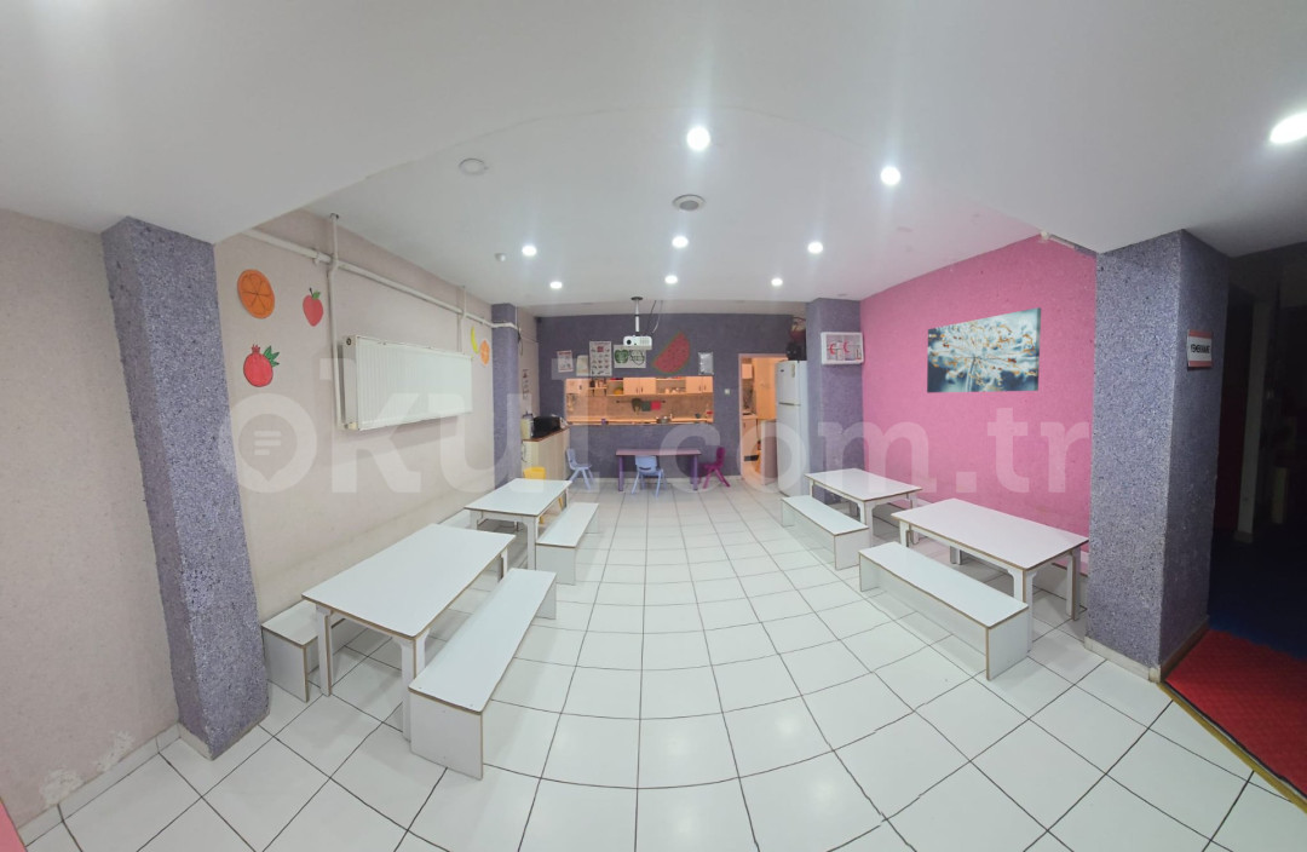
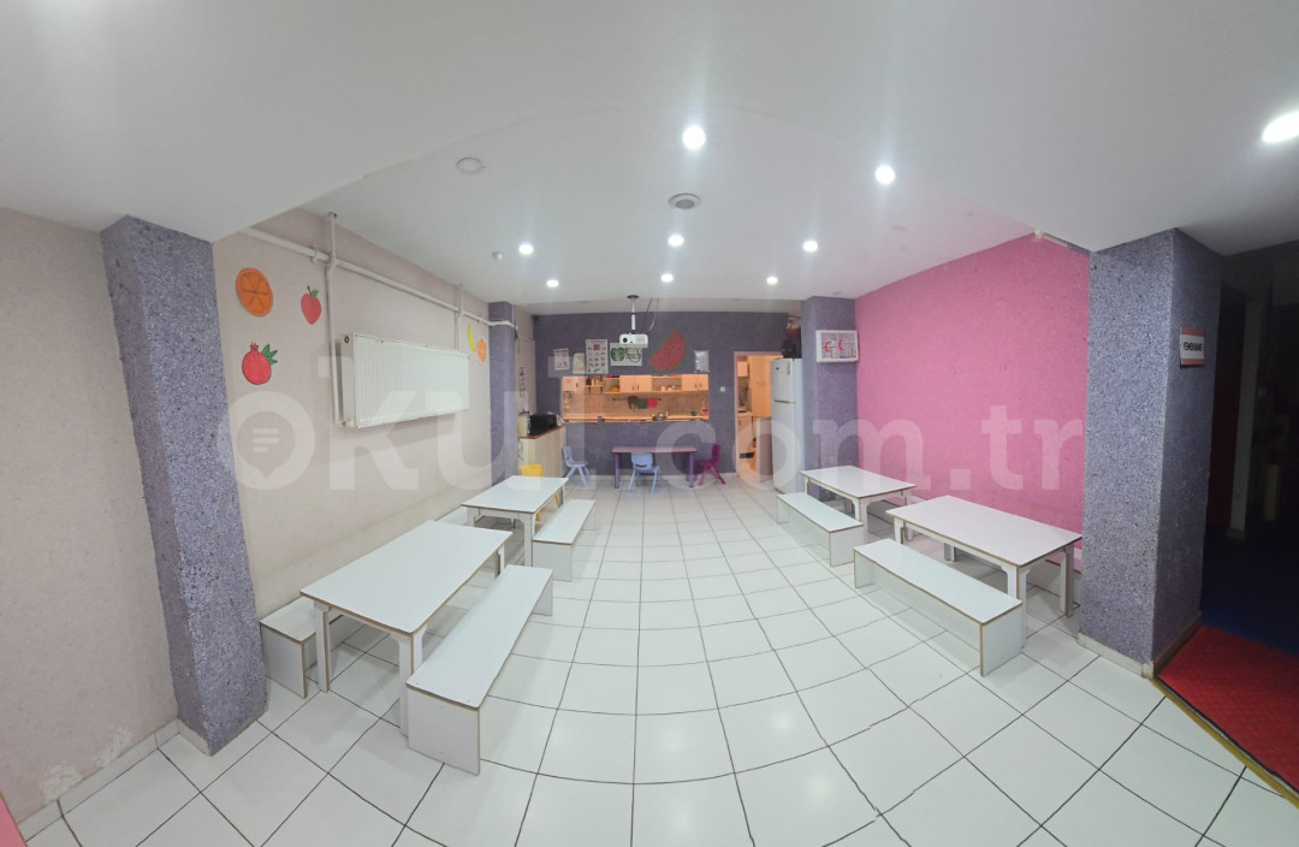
- wall art (975, 356)
